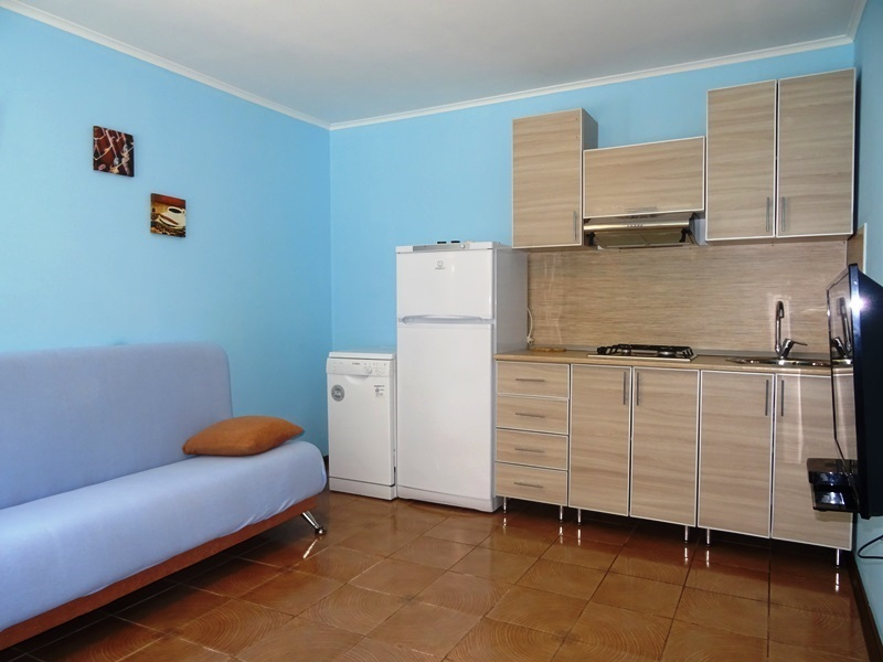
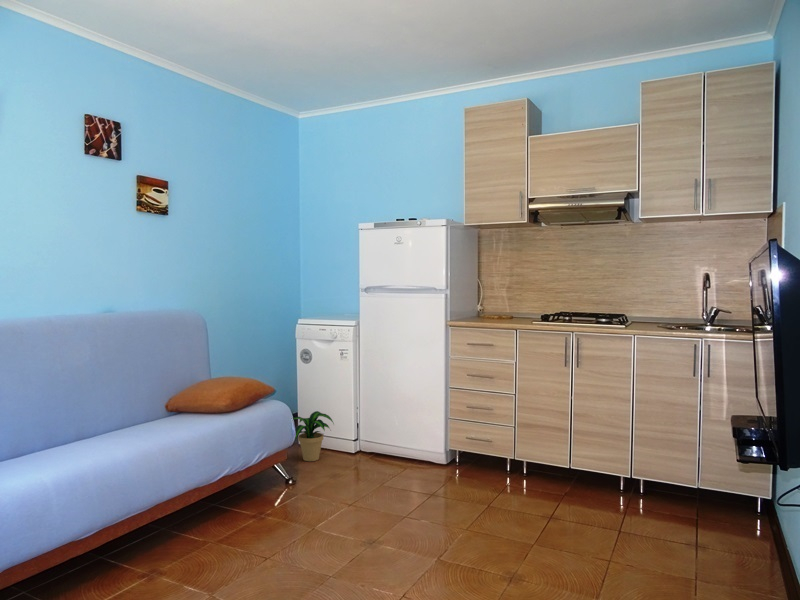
+ potted plant (311, 436)
